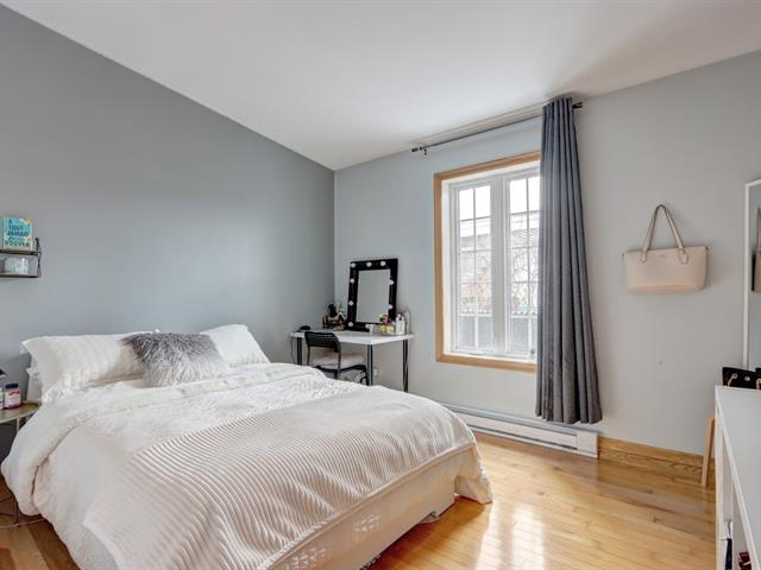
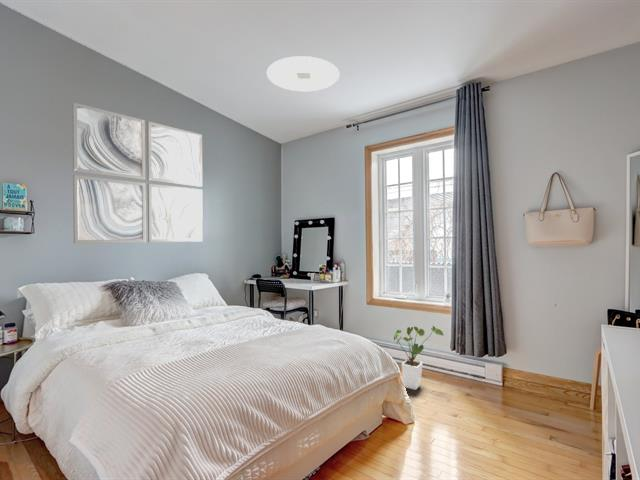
+ house plant (415, 356)
+ wall art (148, 180)
+ ceiling light (303, 72)
